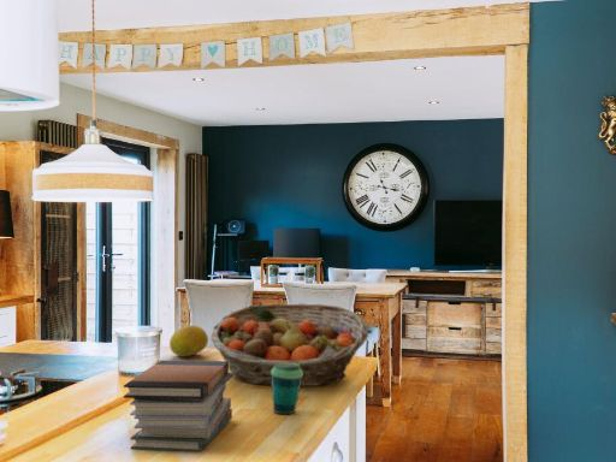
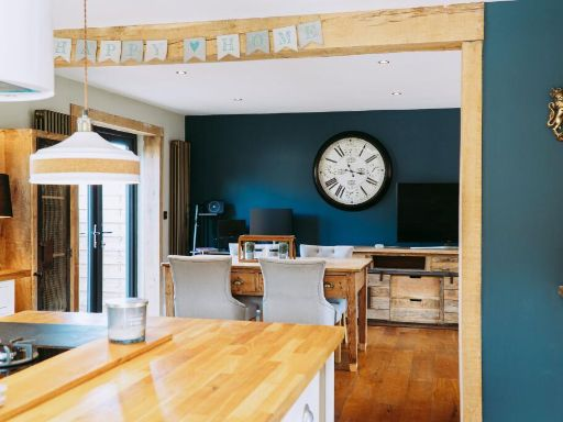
- book stack (182, 402)
- cup (286, 389)
- fruit (188, 340)
- fruit basket (289, 342)
